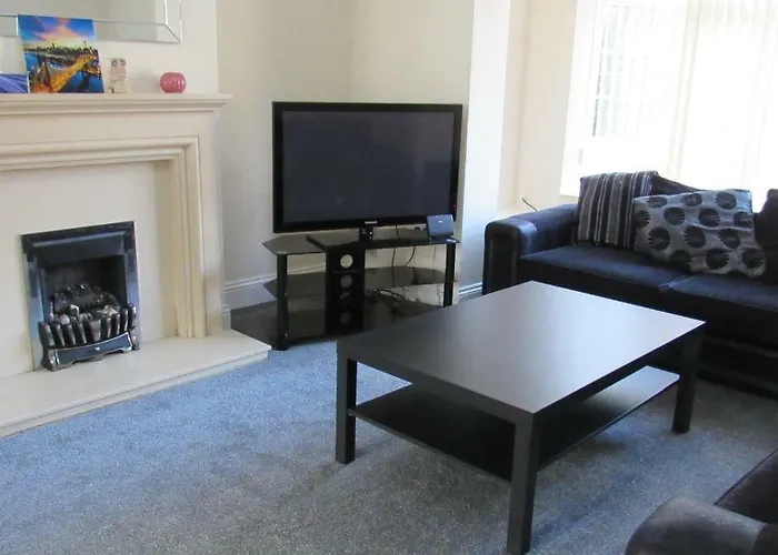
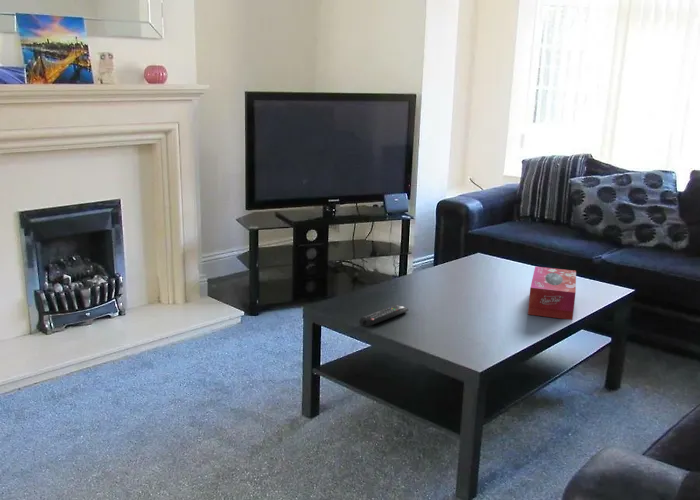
+ tissue box (552, 291)
+ remote control (384, 315)
